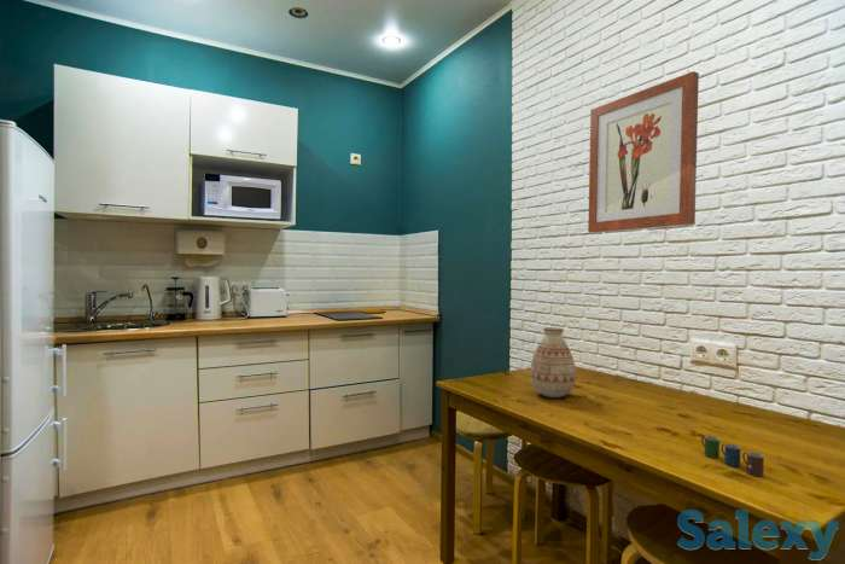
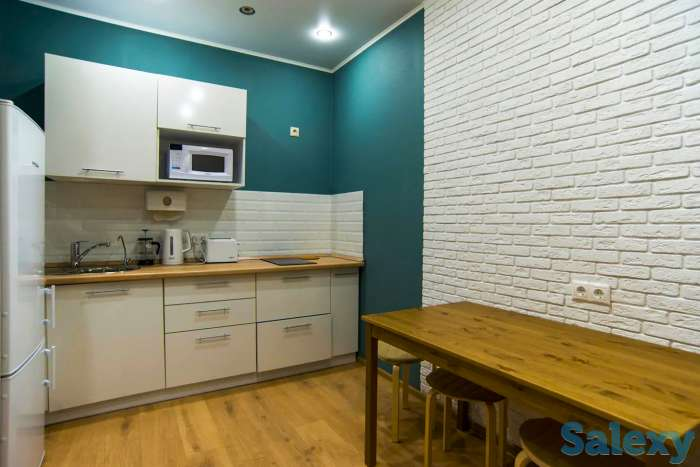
- vase (553, 361)
- cup (729, 448)
- wall art (637, 161)
